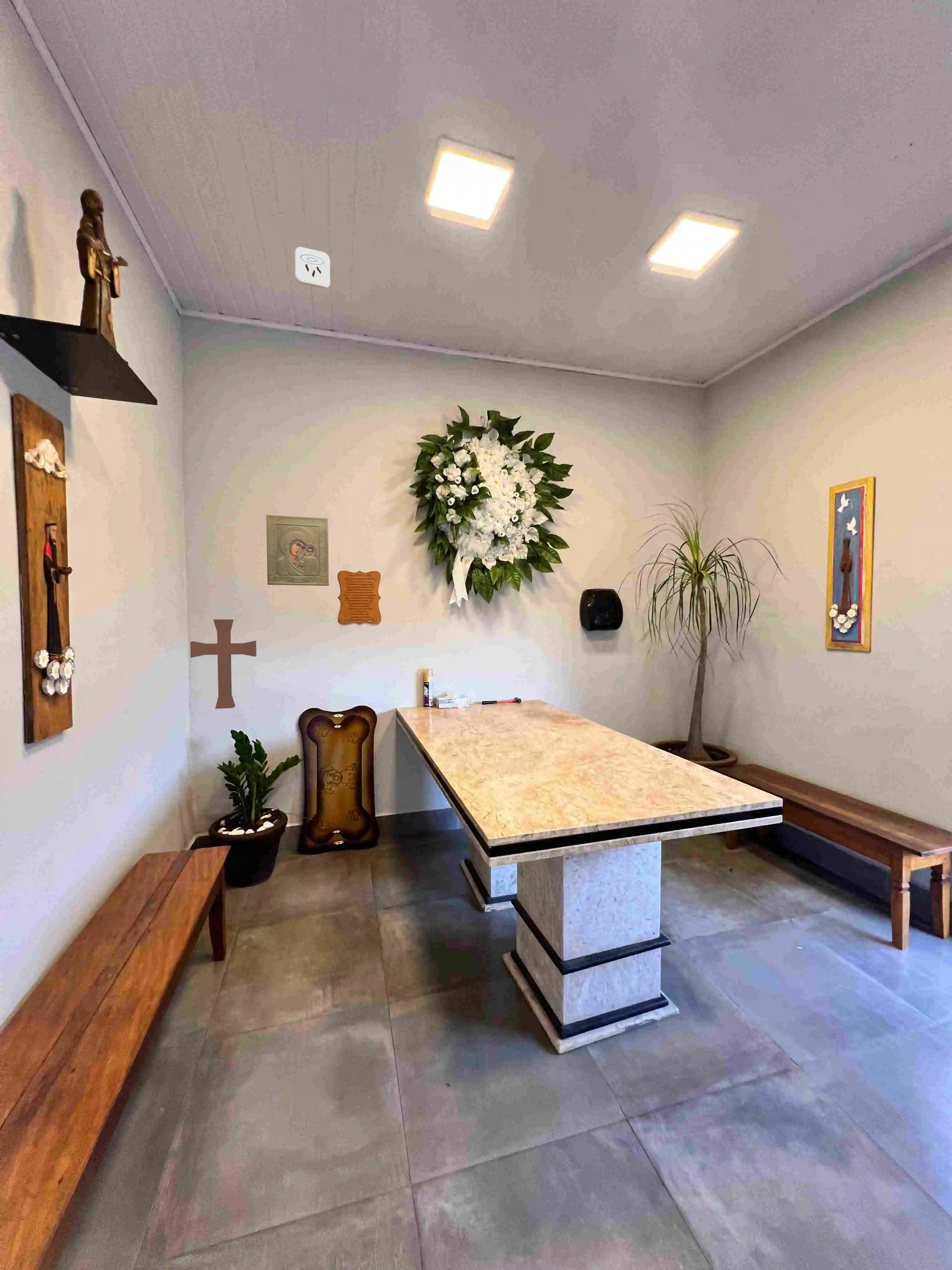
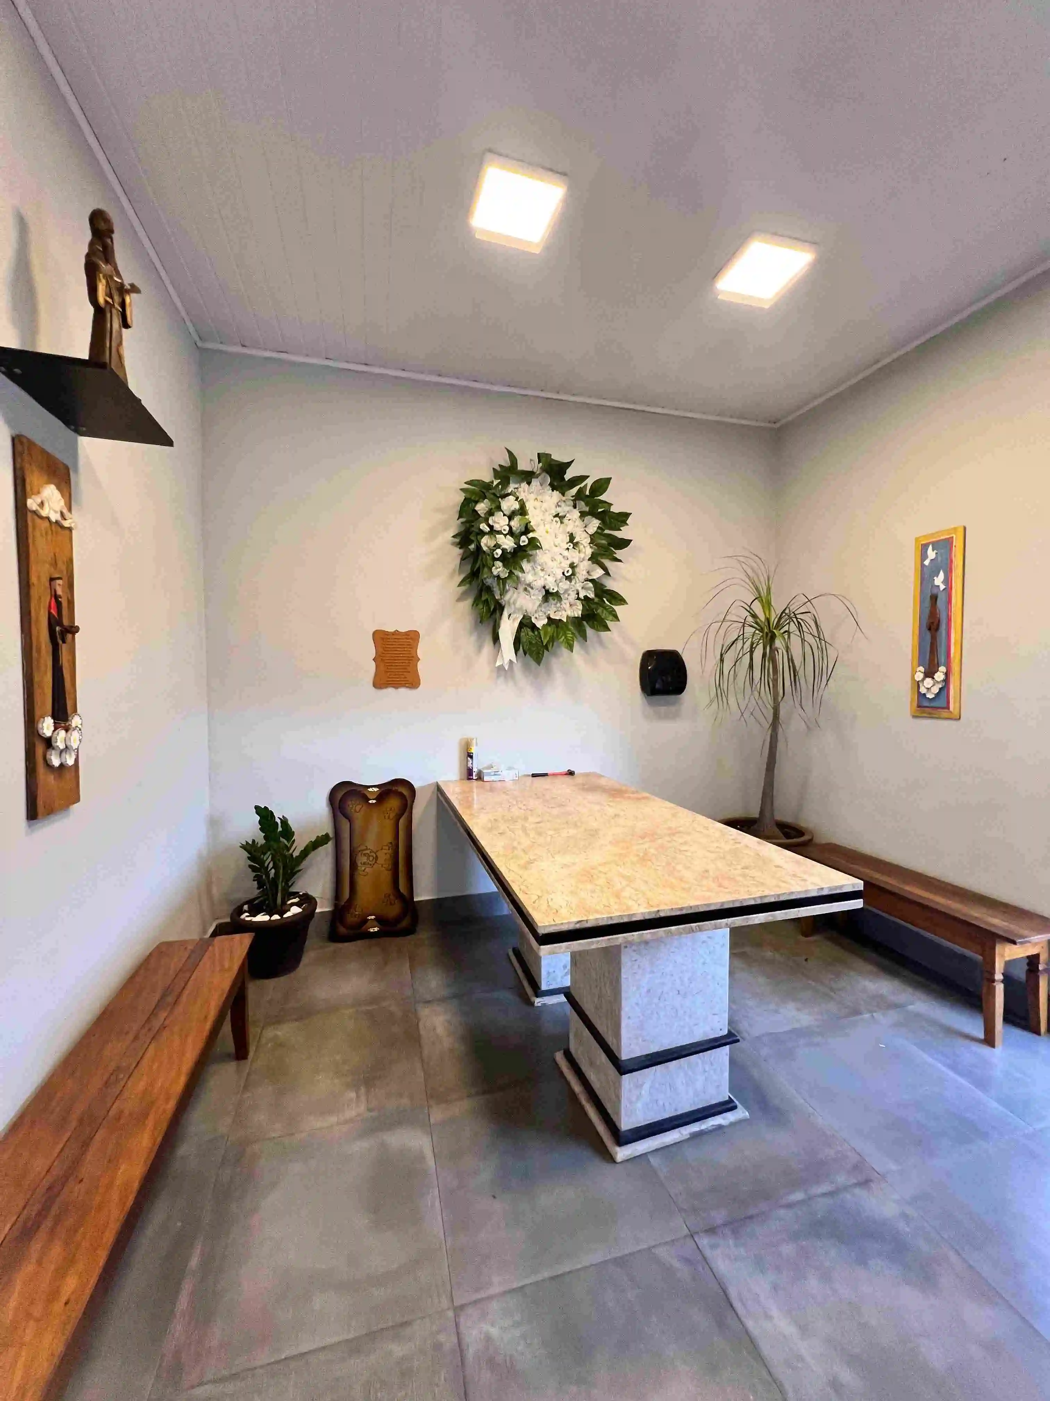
- smoke detector (312, 268)
- decorative cross (224, 663)
- religious icon (298, 551)
